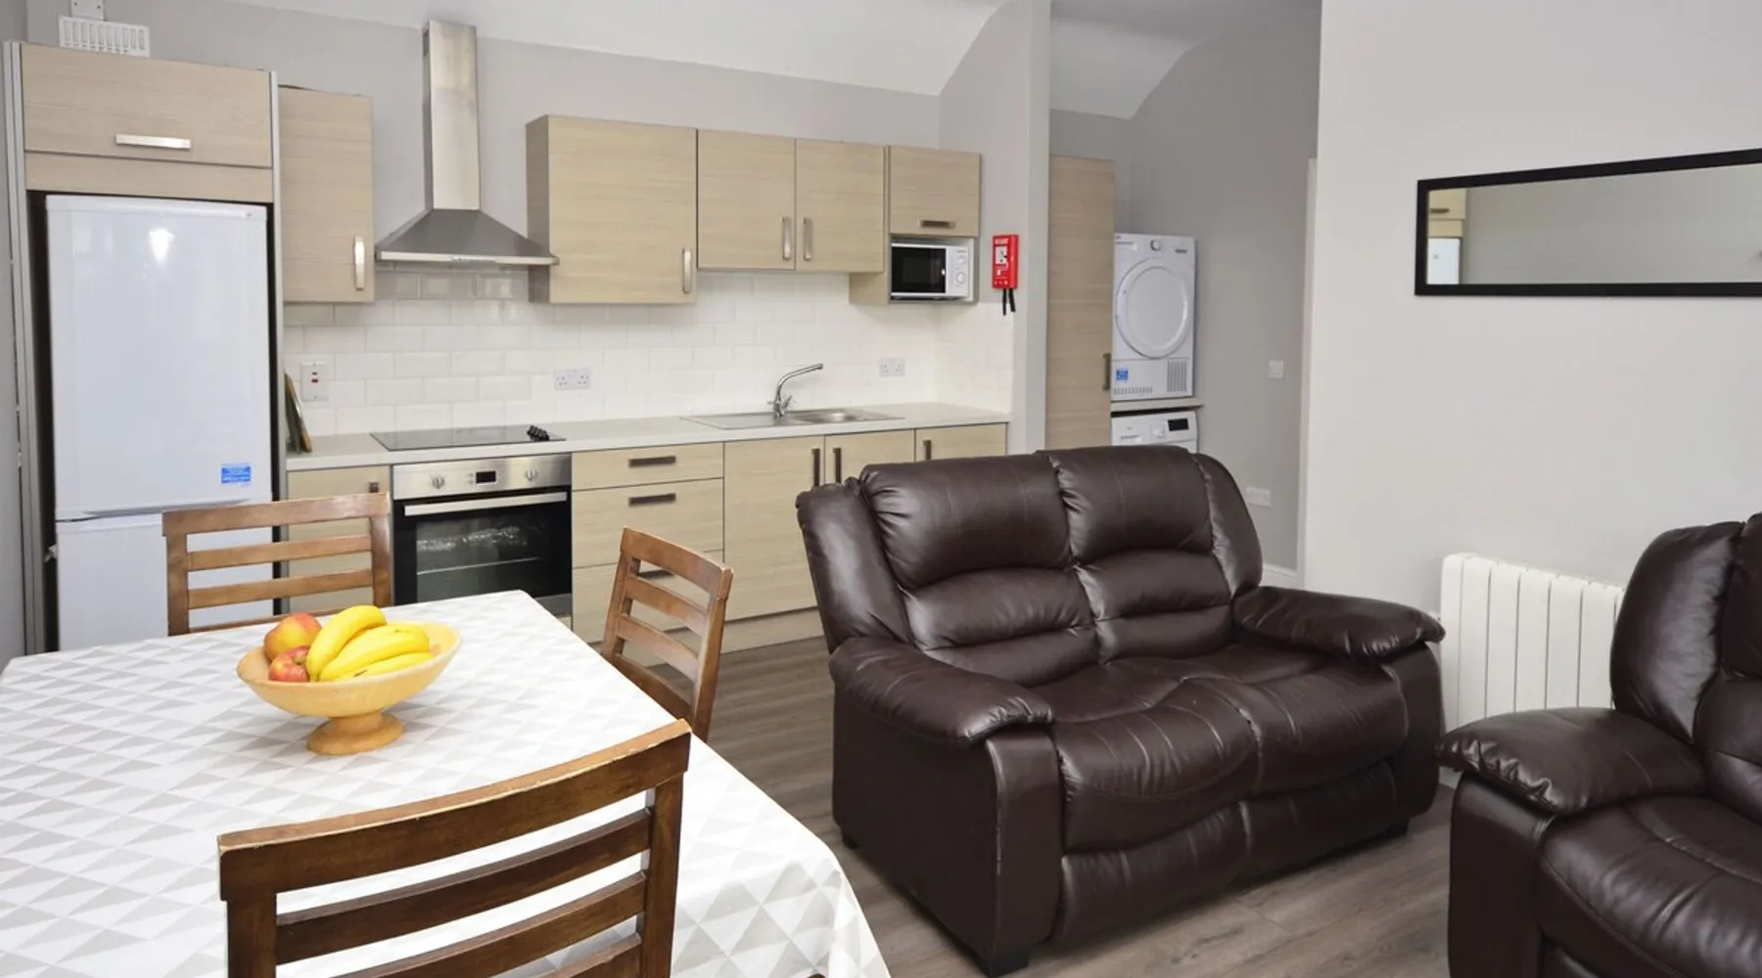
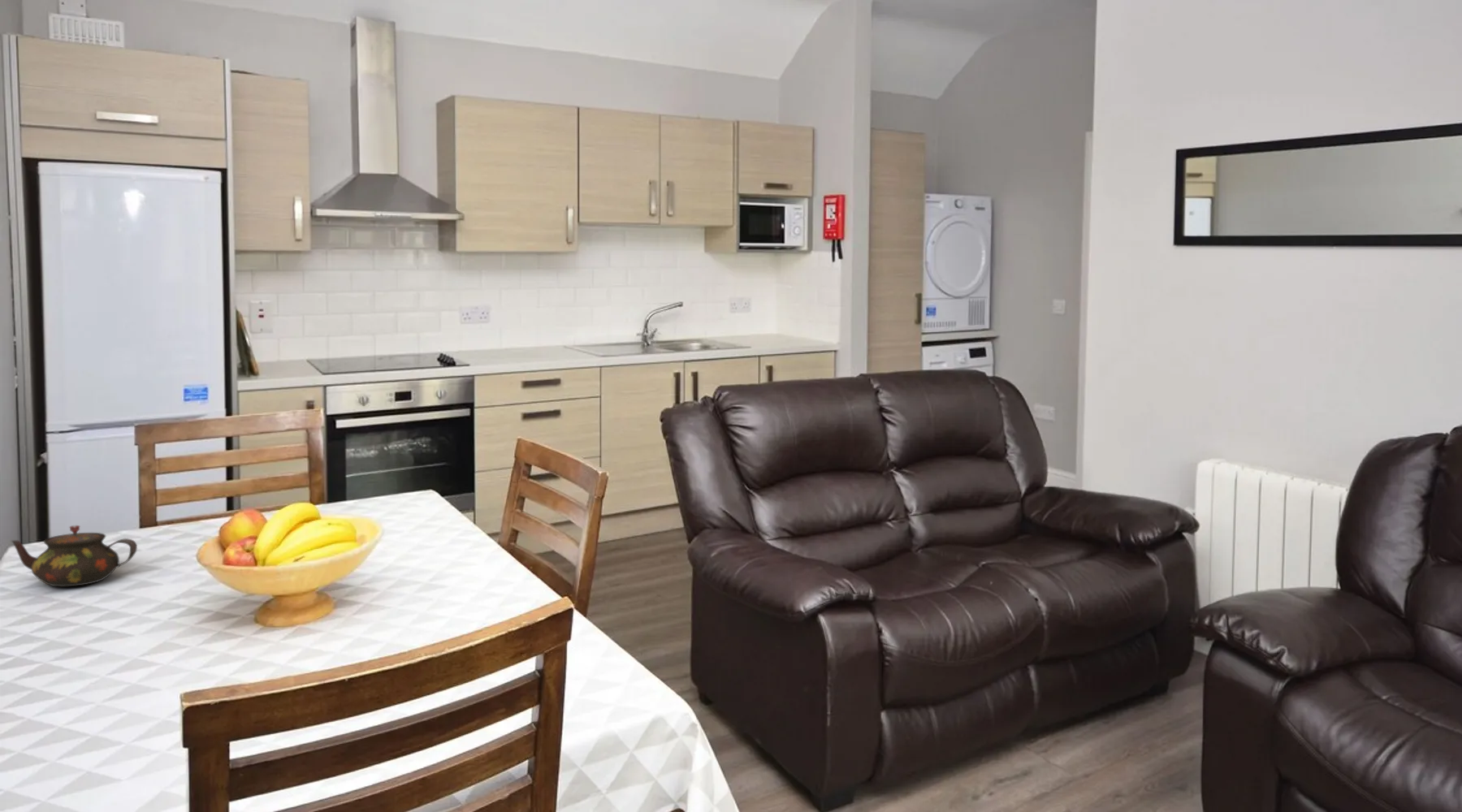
+ teapot (74, 553)
